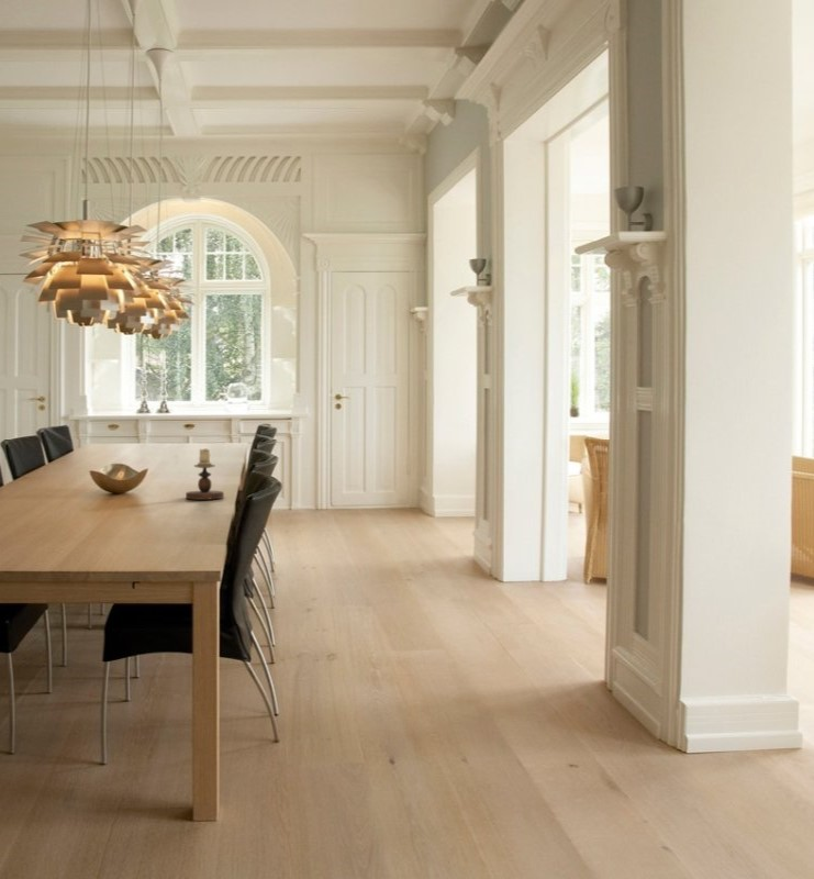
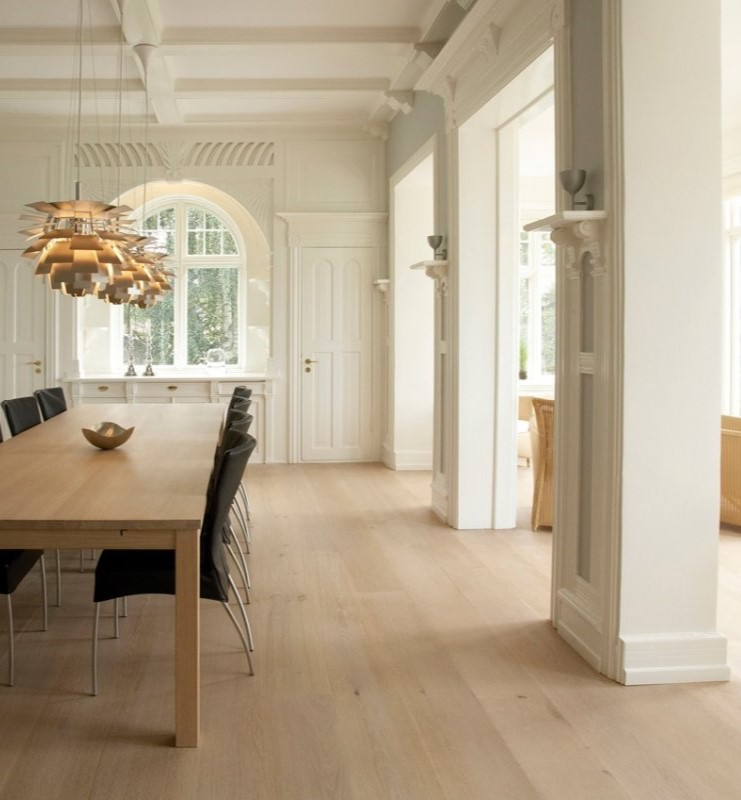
- candlestick (204, 472)
